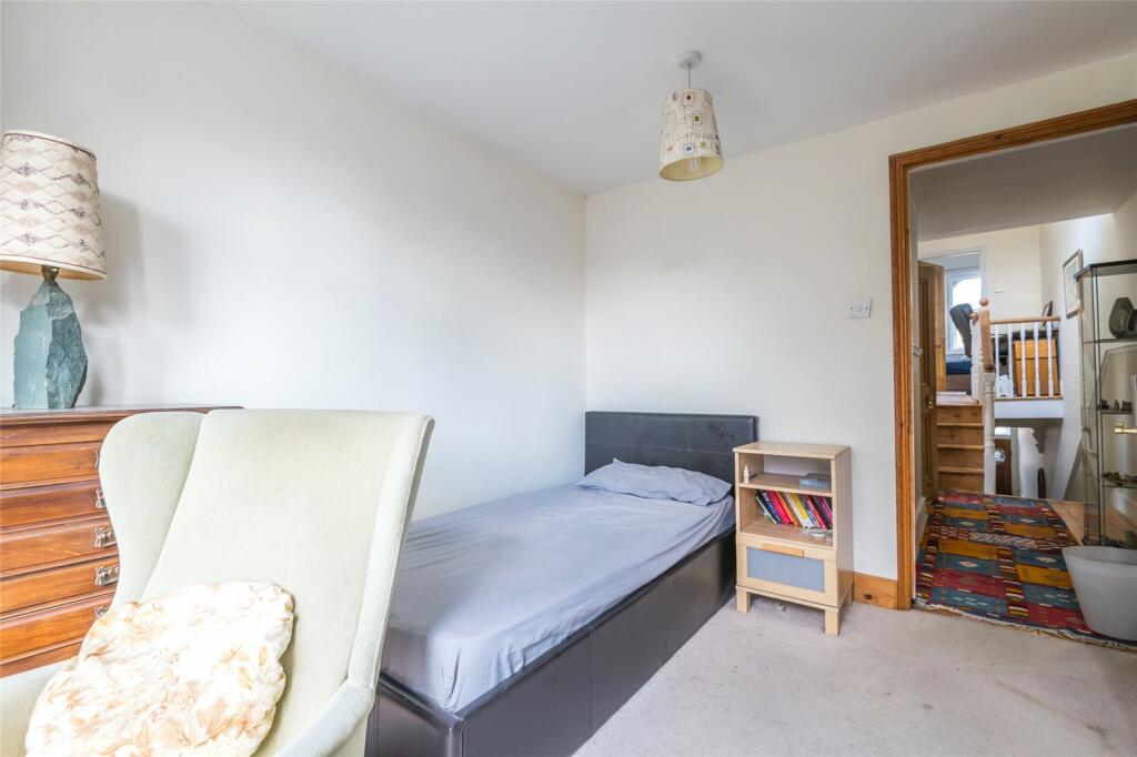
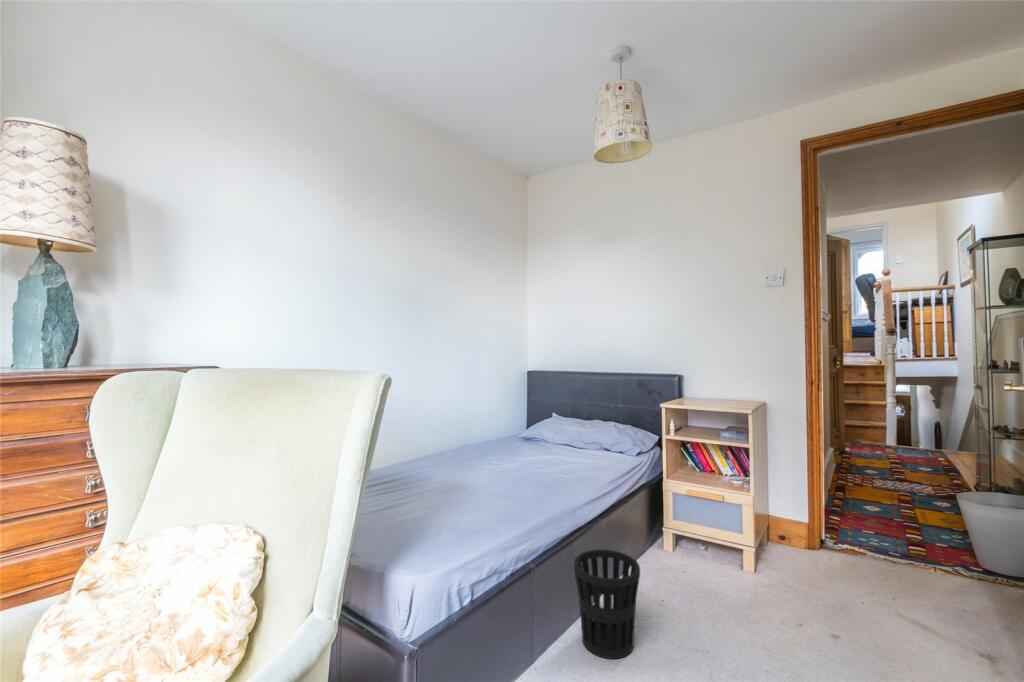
+ wastebasket (607, 602)
